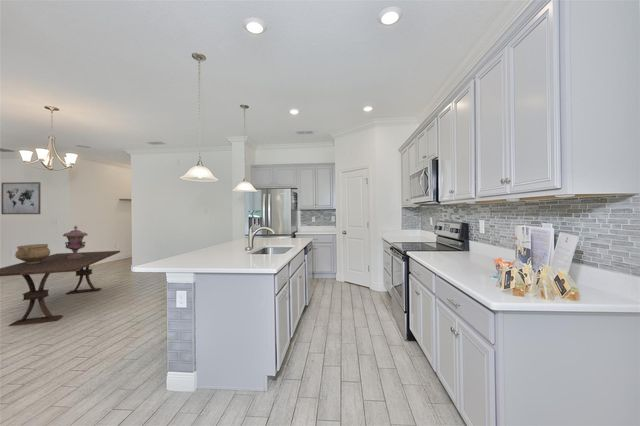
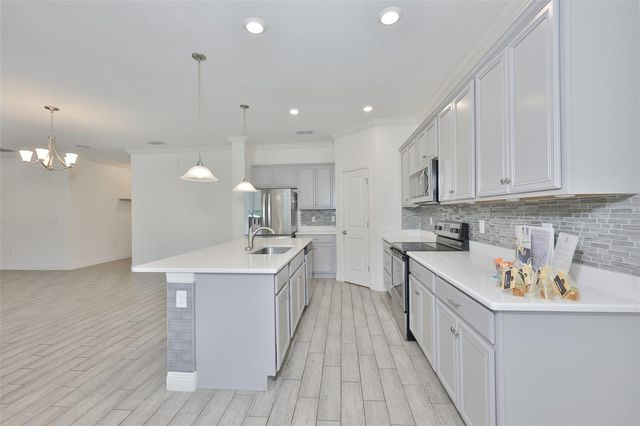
- dining table (64, 271)
- decorative urn (75, 241)
- wall art (20, 198)
- ceramic pot (33, 254)
